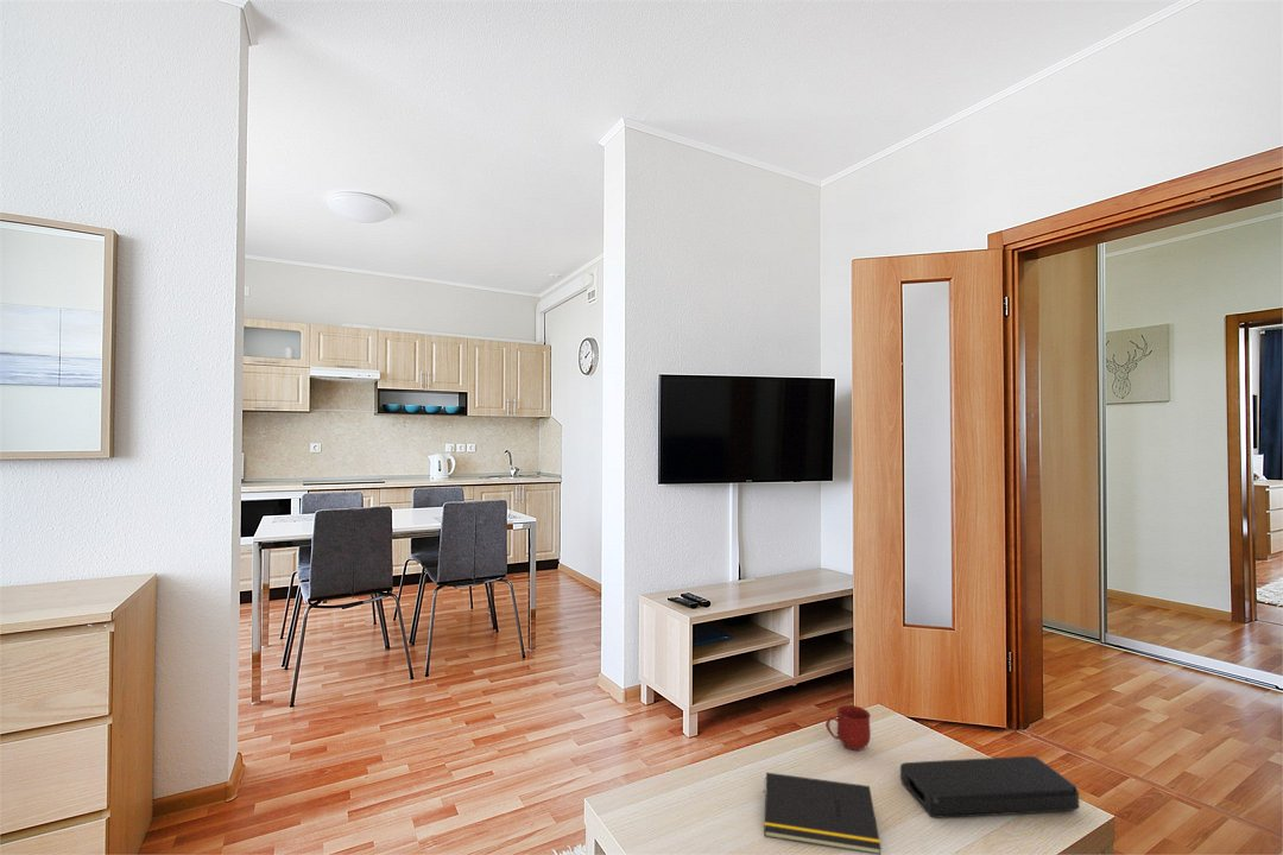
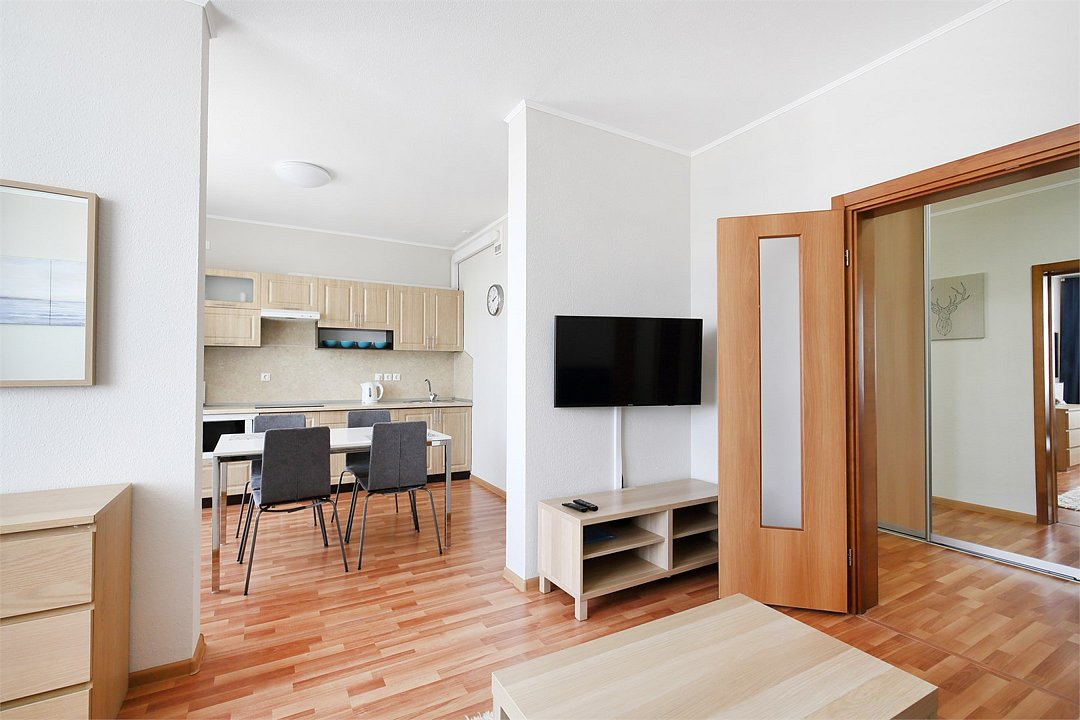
- notepad (819, 810)
- power bank (985, 784)
- mug (847, 728)
